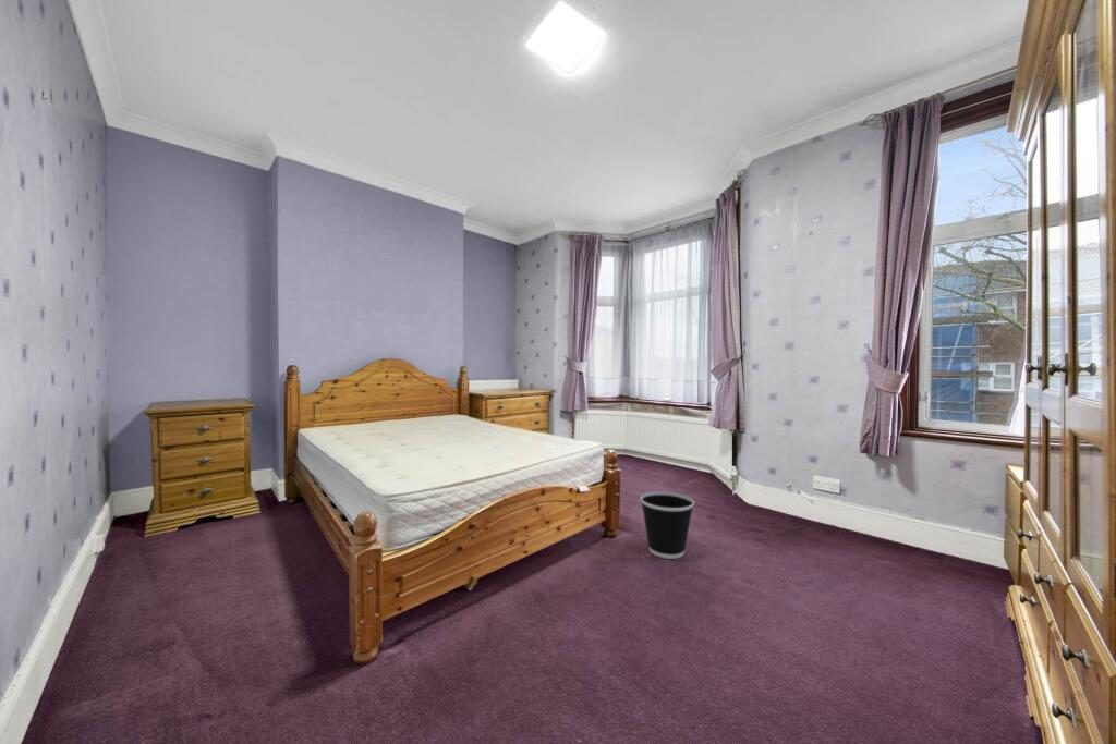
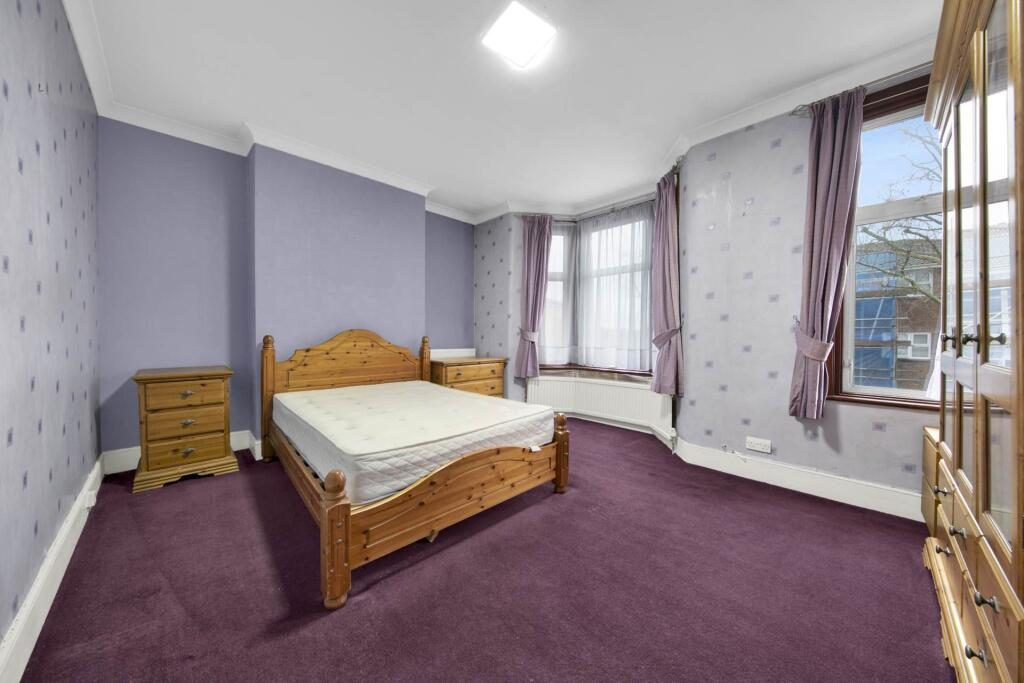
- wastebasket (666, 524)
